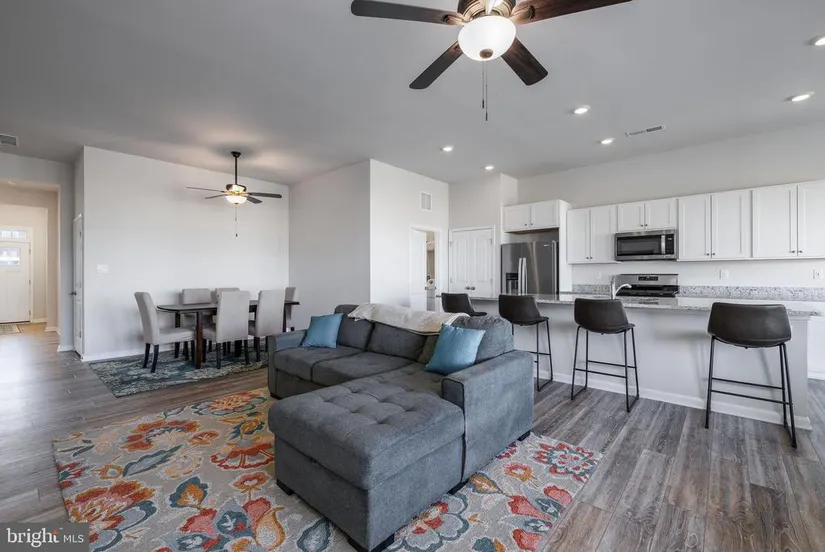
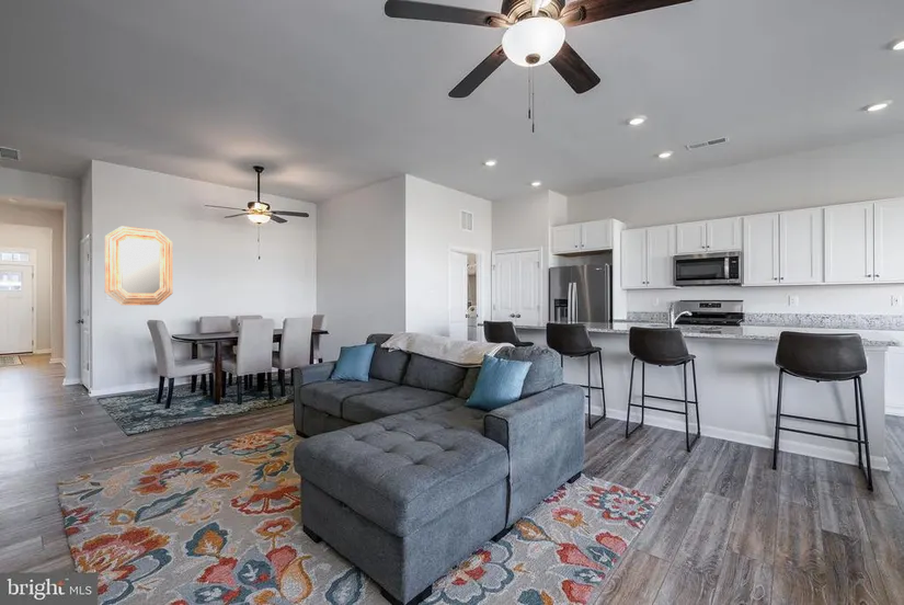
+ home mirror (140, 266)
